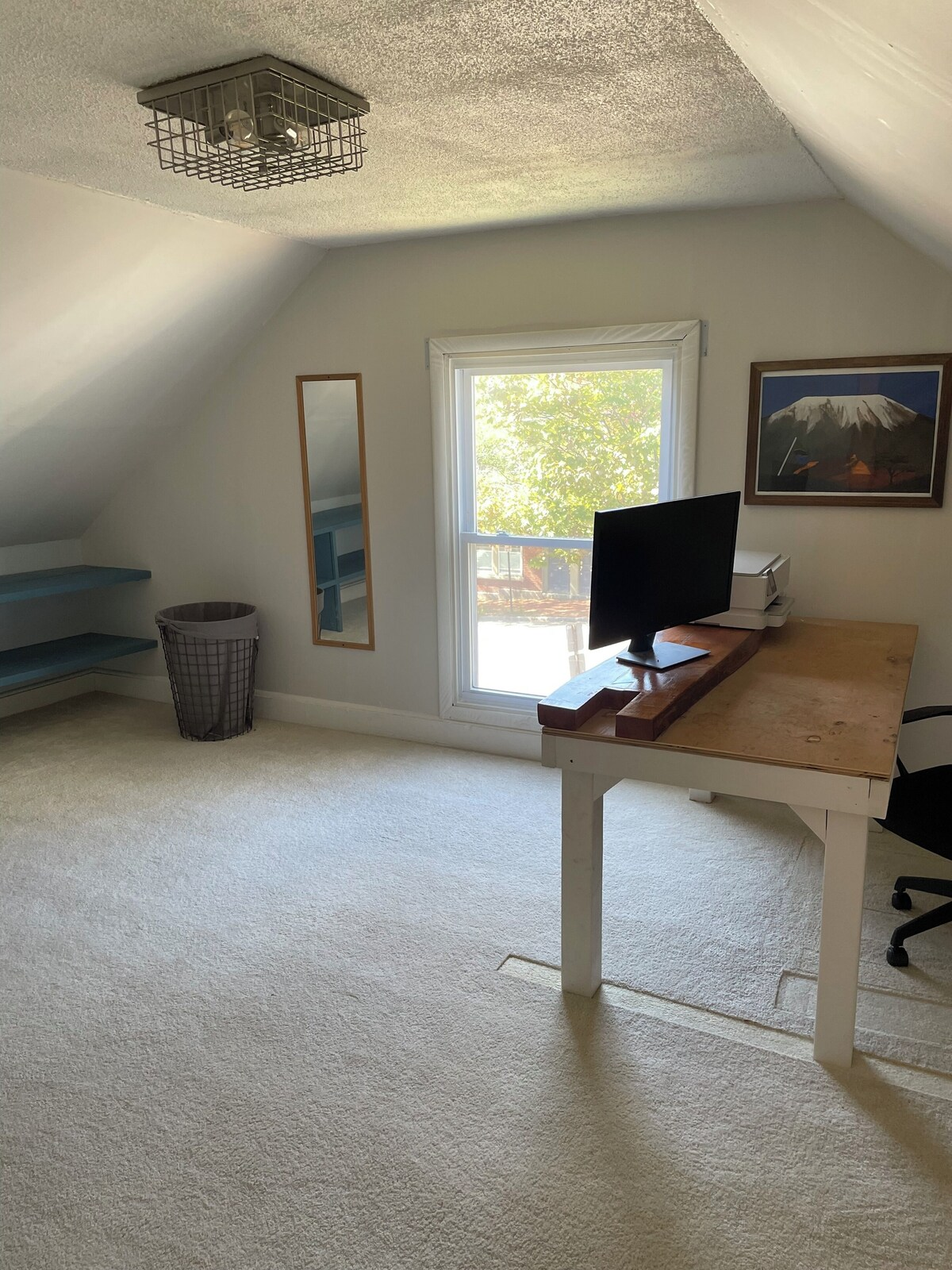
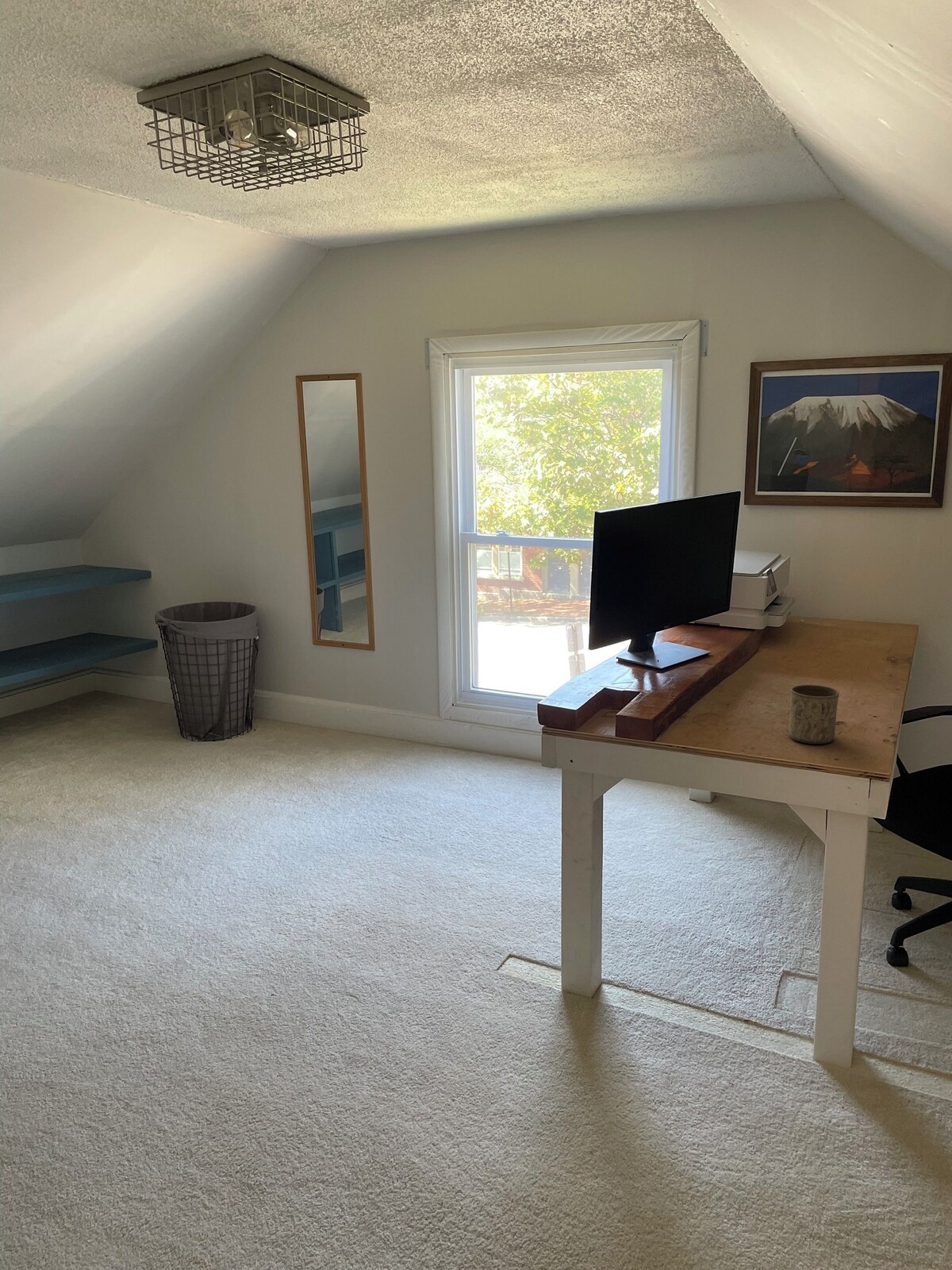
+ cup (813, 714)
